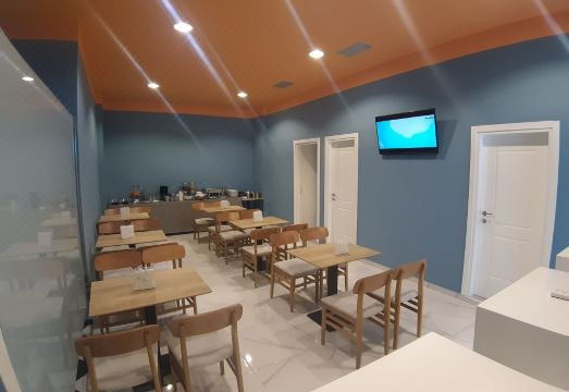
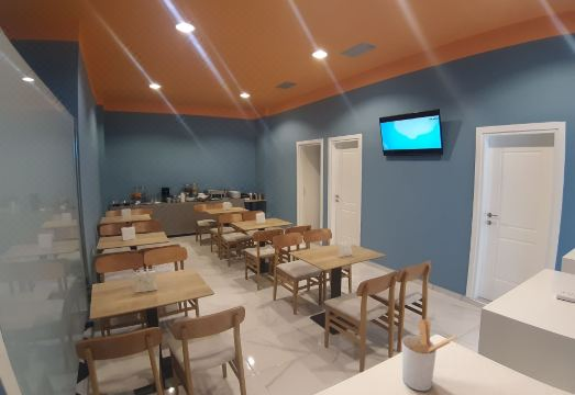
+ utensil holder (427, 357)
